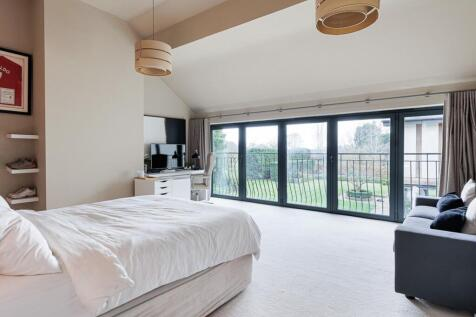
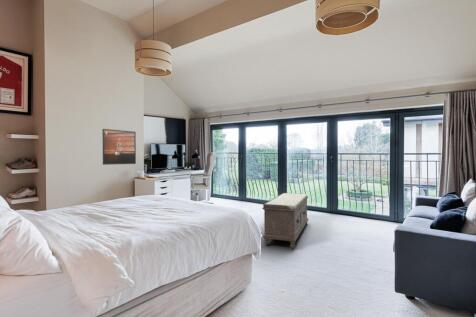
+ bench (288, 215)
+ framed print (120, 147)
